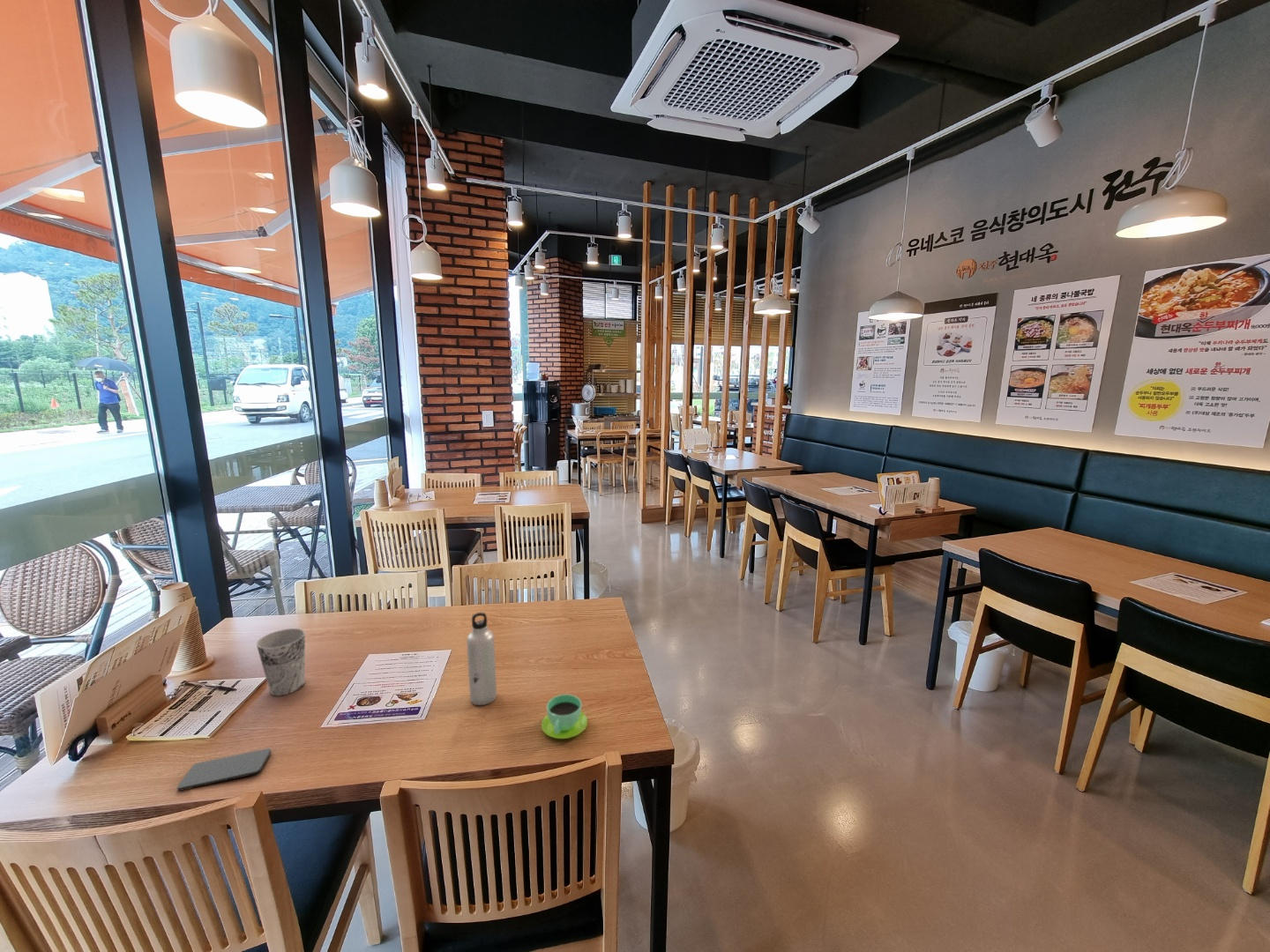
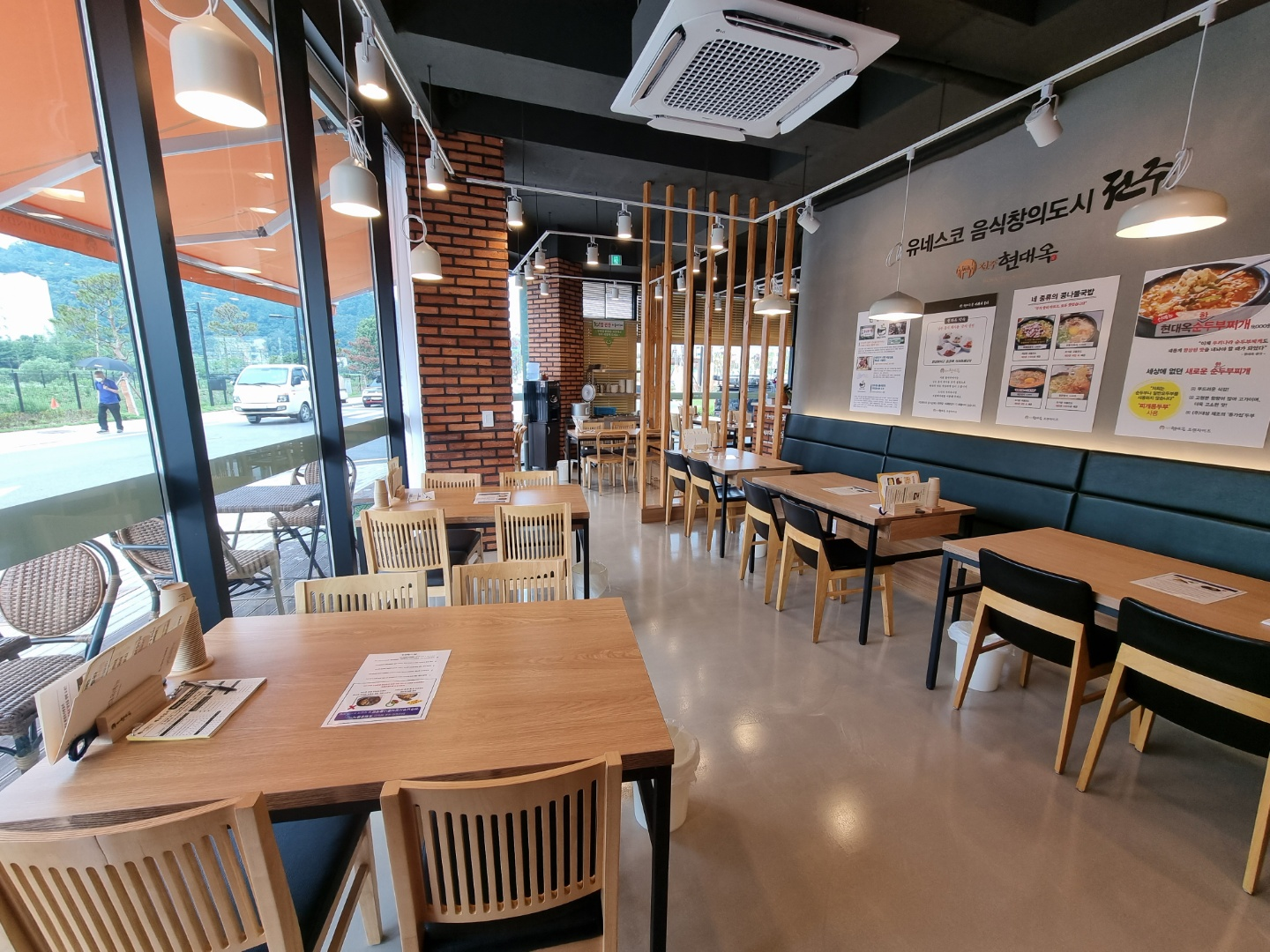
- cup (564, 716)
- water bottle (481, 656)
- cup (284, 662)
- smartphone (226, 768)
